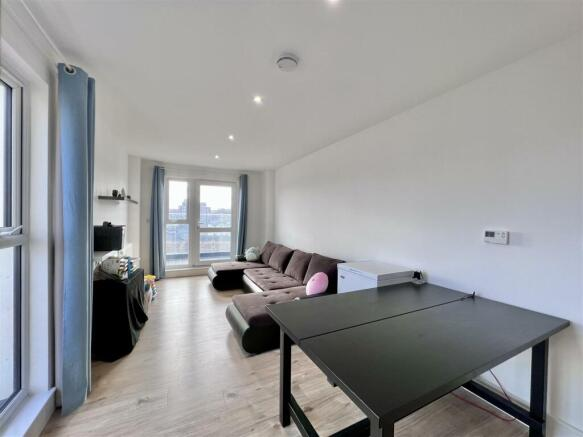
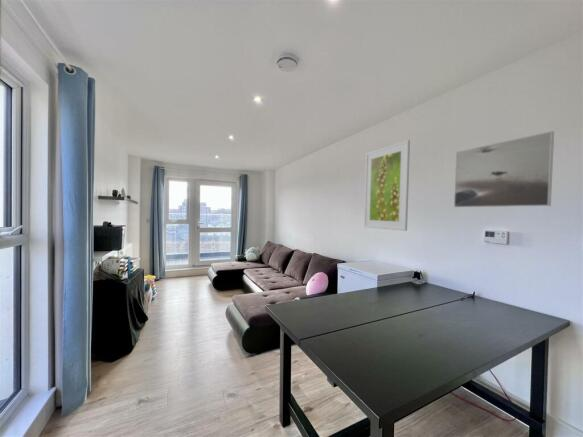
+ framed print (496, 174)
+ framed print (384, 188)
